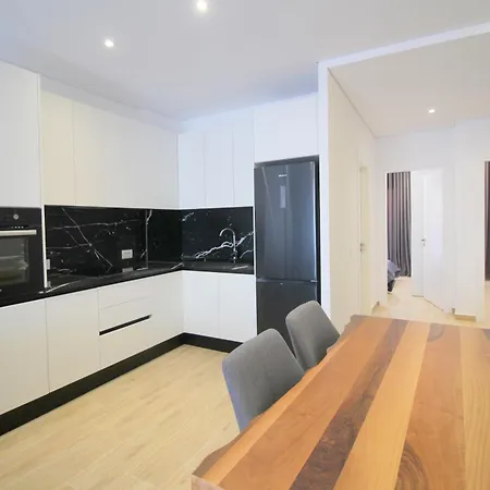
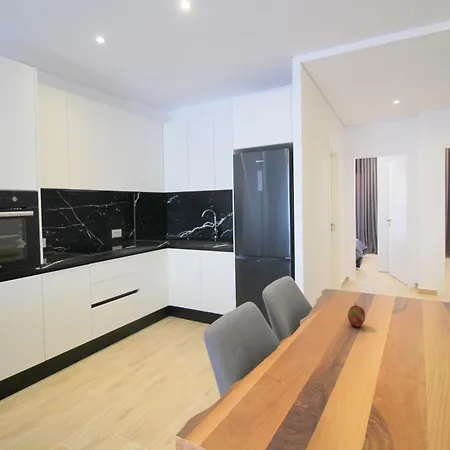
+ apple (356, 314)
